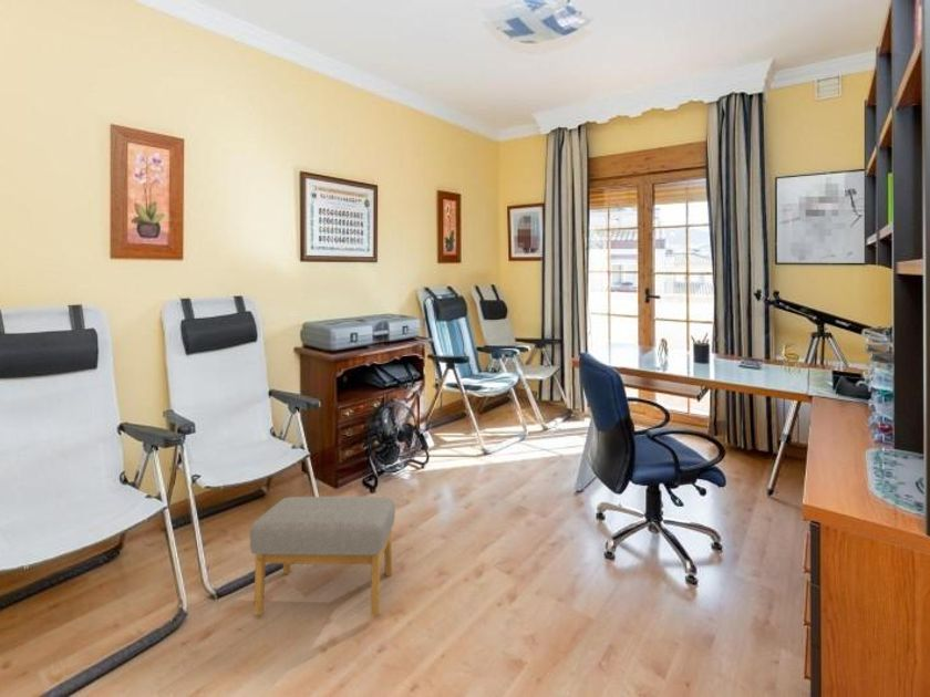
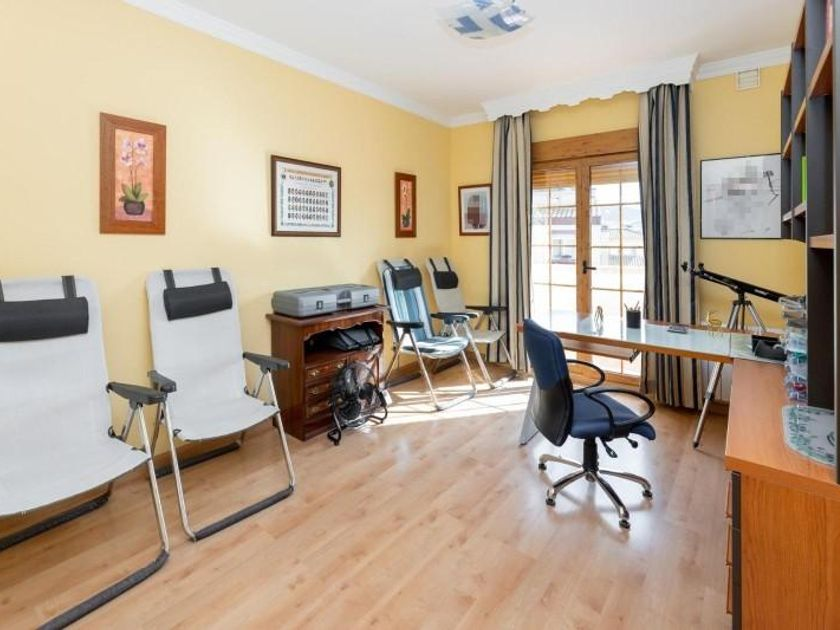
- footstool (328, 550)
